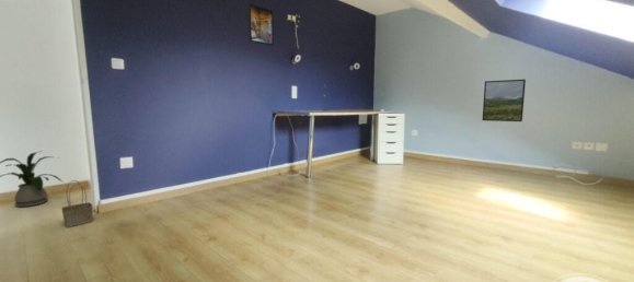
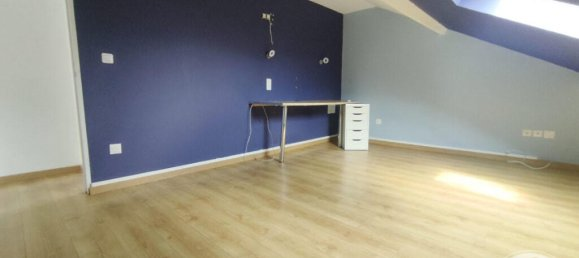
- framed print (503, 101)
- basket (77, 204)
- house plant (30, 176)
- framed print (261, 25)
